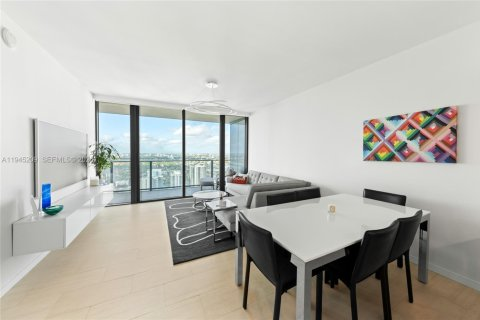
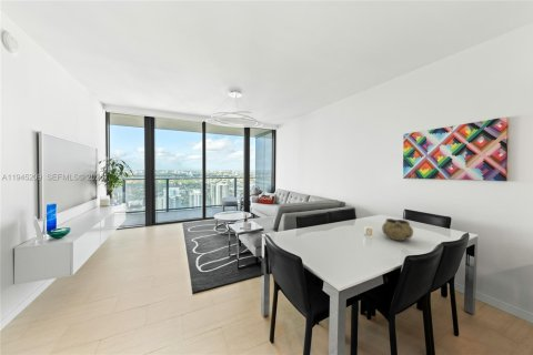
+ decorative bowl (396, 230)
